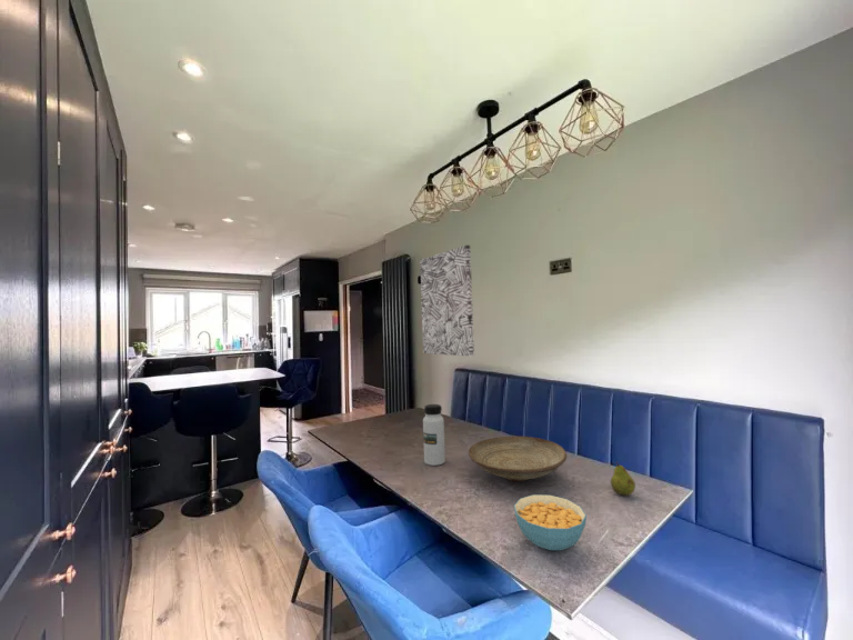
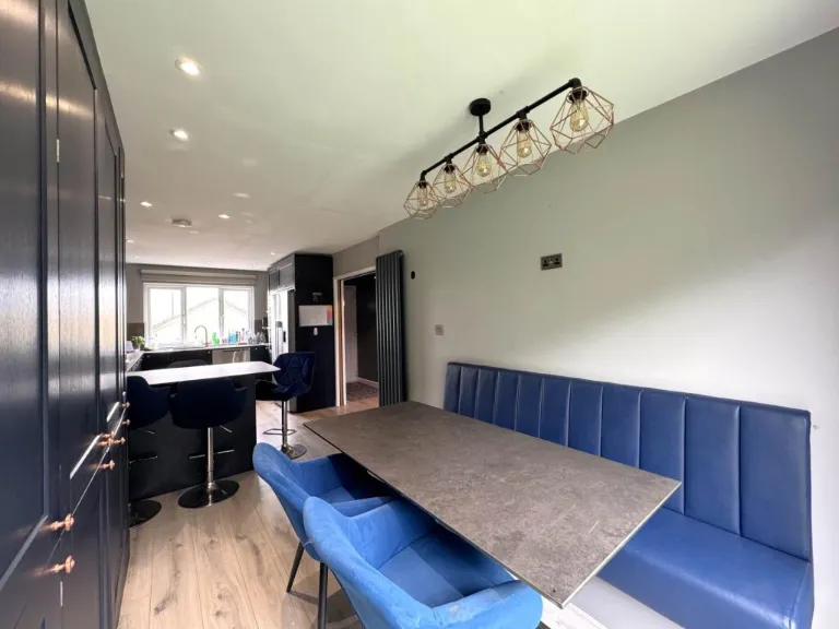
- fruit (622, 478)
- wall art (444, 303)
- cereal bowl (549, 527)
- decorative bowl (515, 462)
- water bottle (433, 433)
